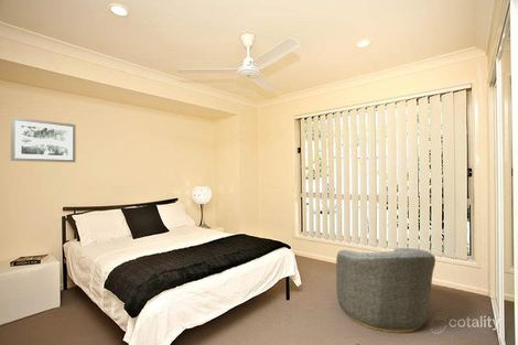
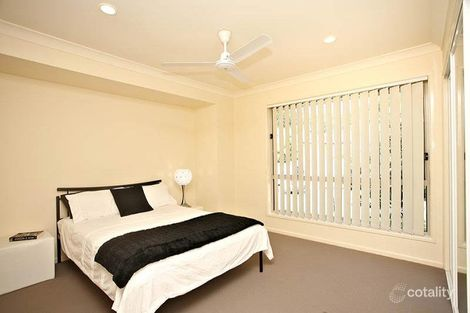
- wall art (45, 141)
- armchair (386, 278)
